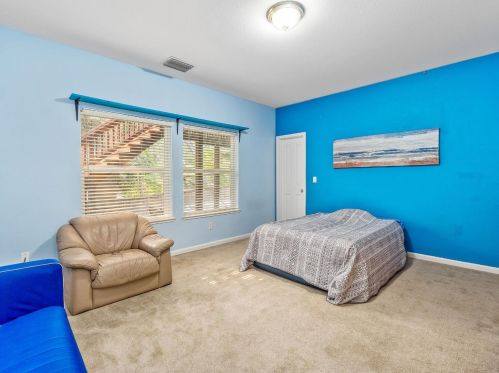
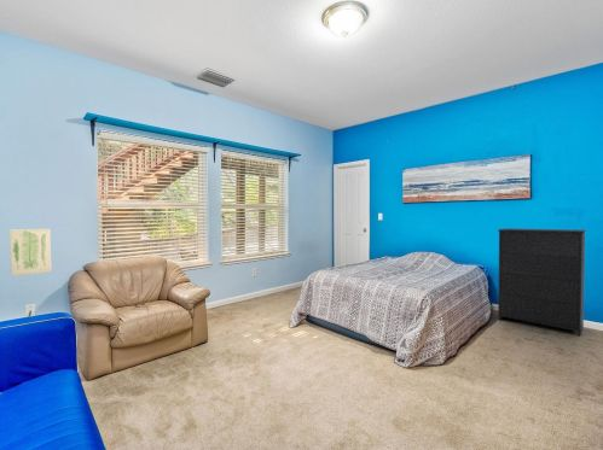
+ dresser (539, 276)
+ wall art (30, 251)
